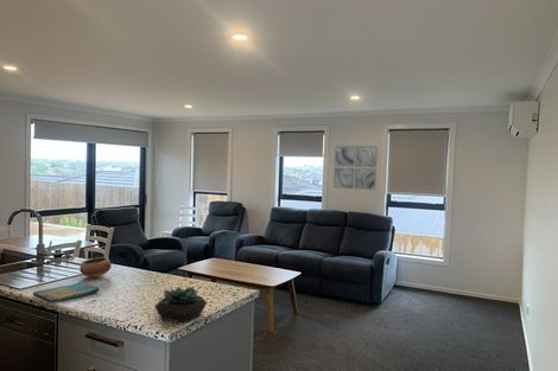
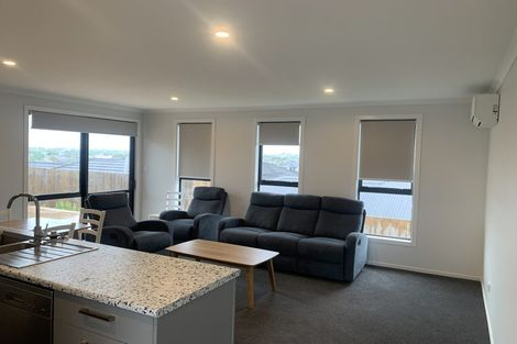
- succulent plant (180, 302)
- bowl (95, 267)
- dish towel (66, 290)
- wall art (354, 166)
